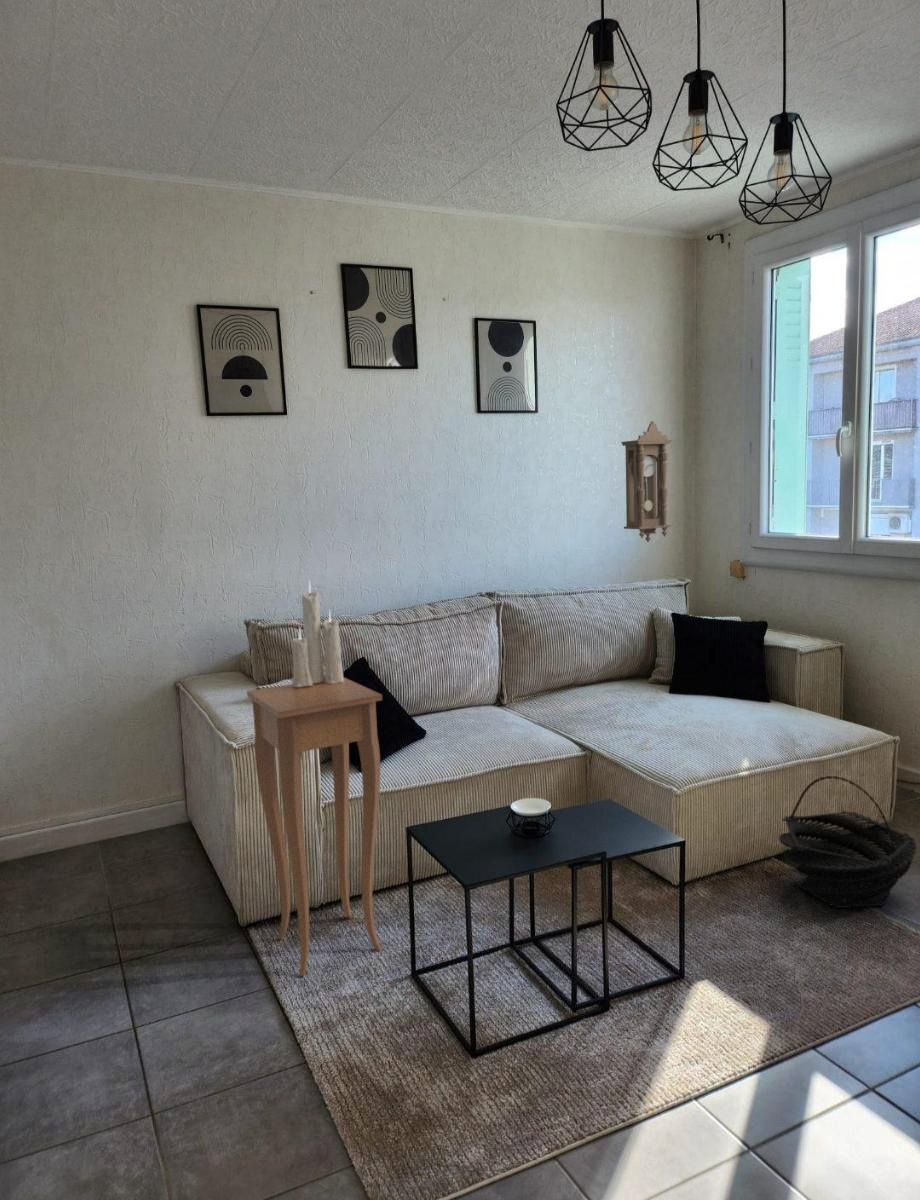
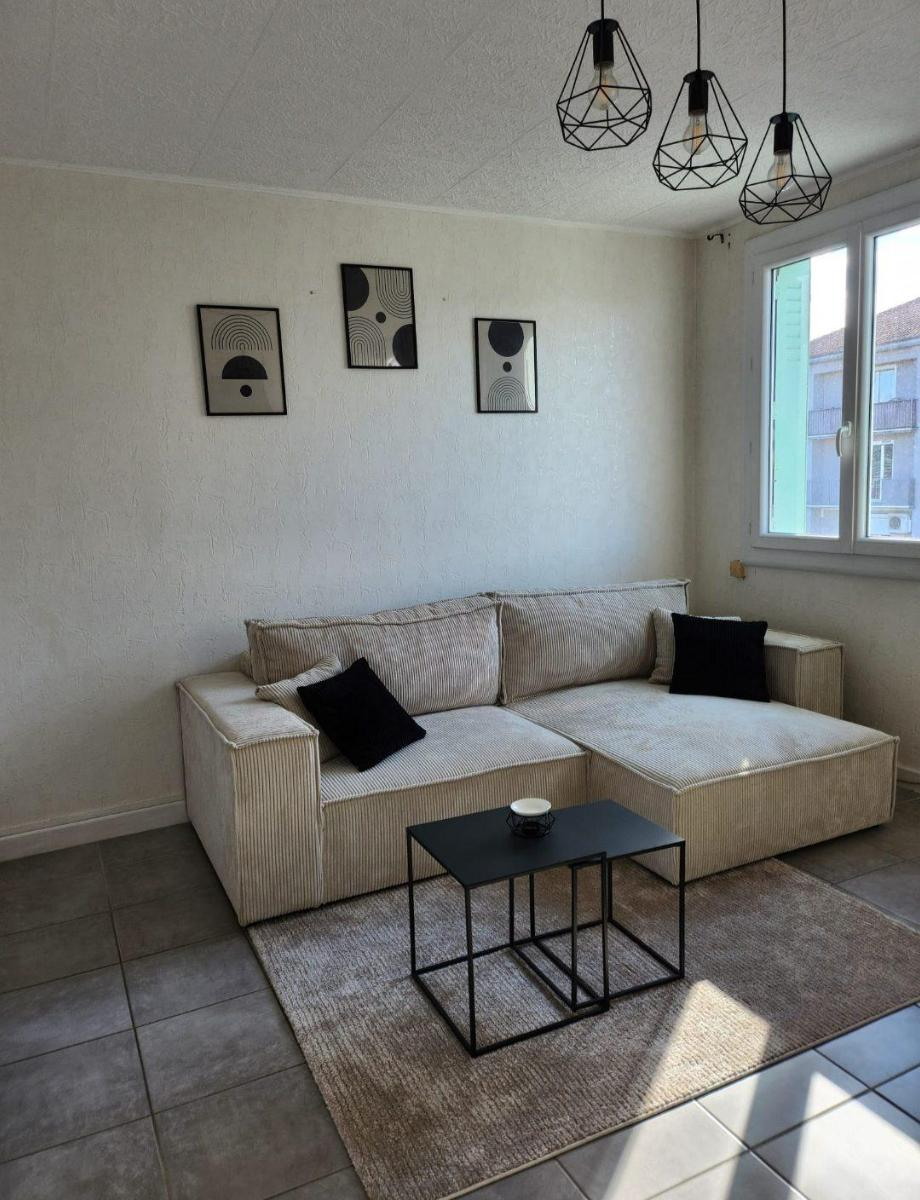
- pendulum clock (646, 482)
- basket (844, 834)
- candle (313, 628)
- side table (335, 820)
